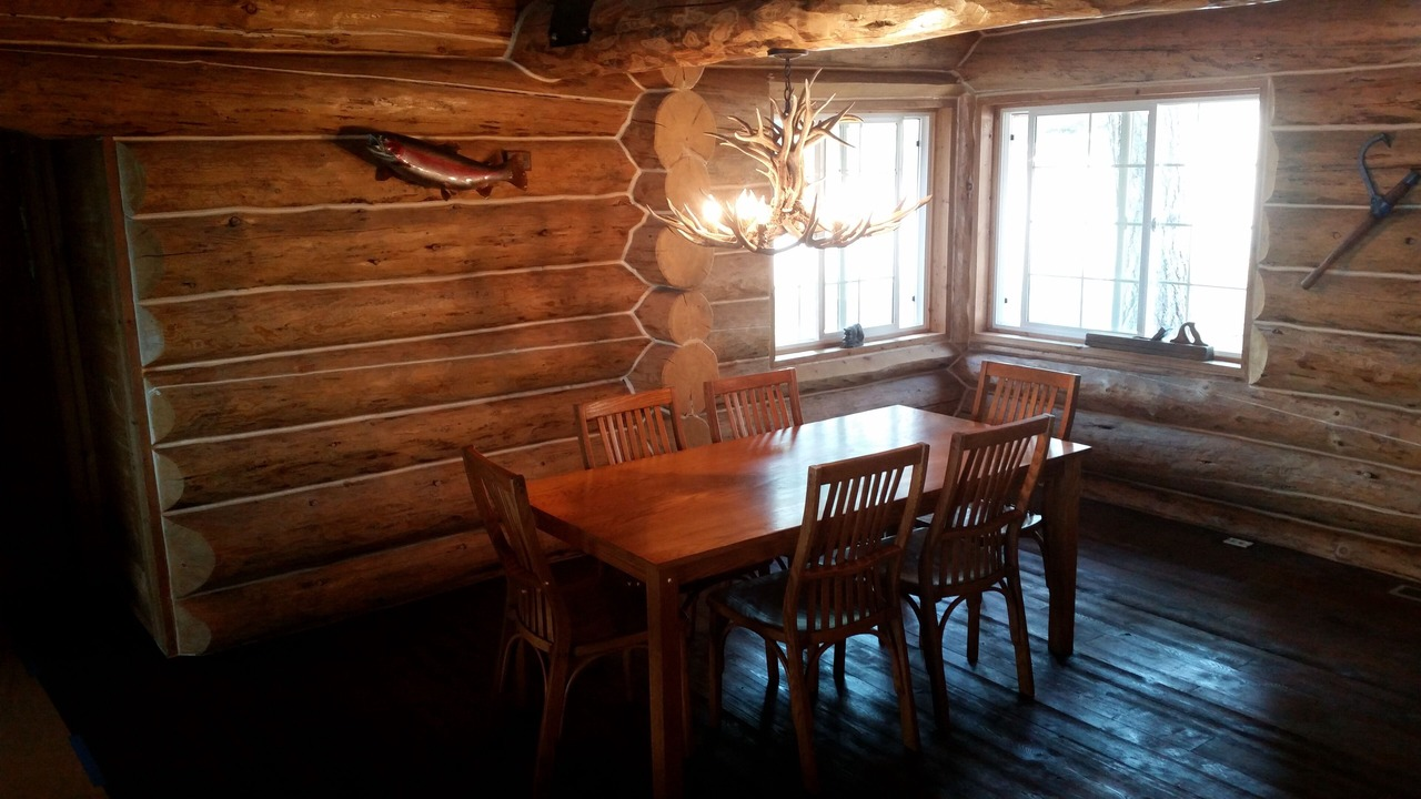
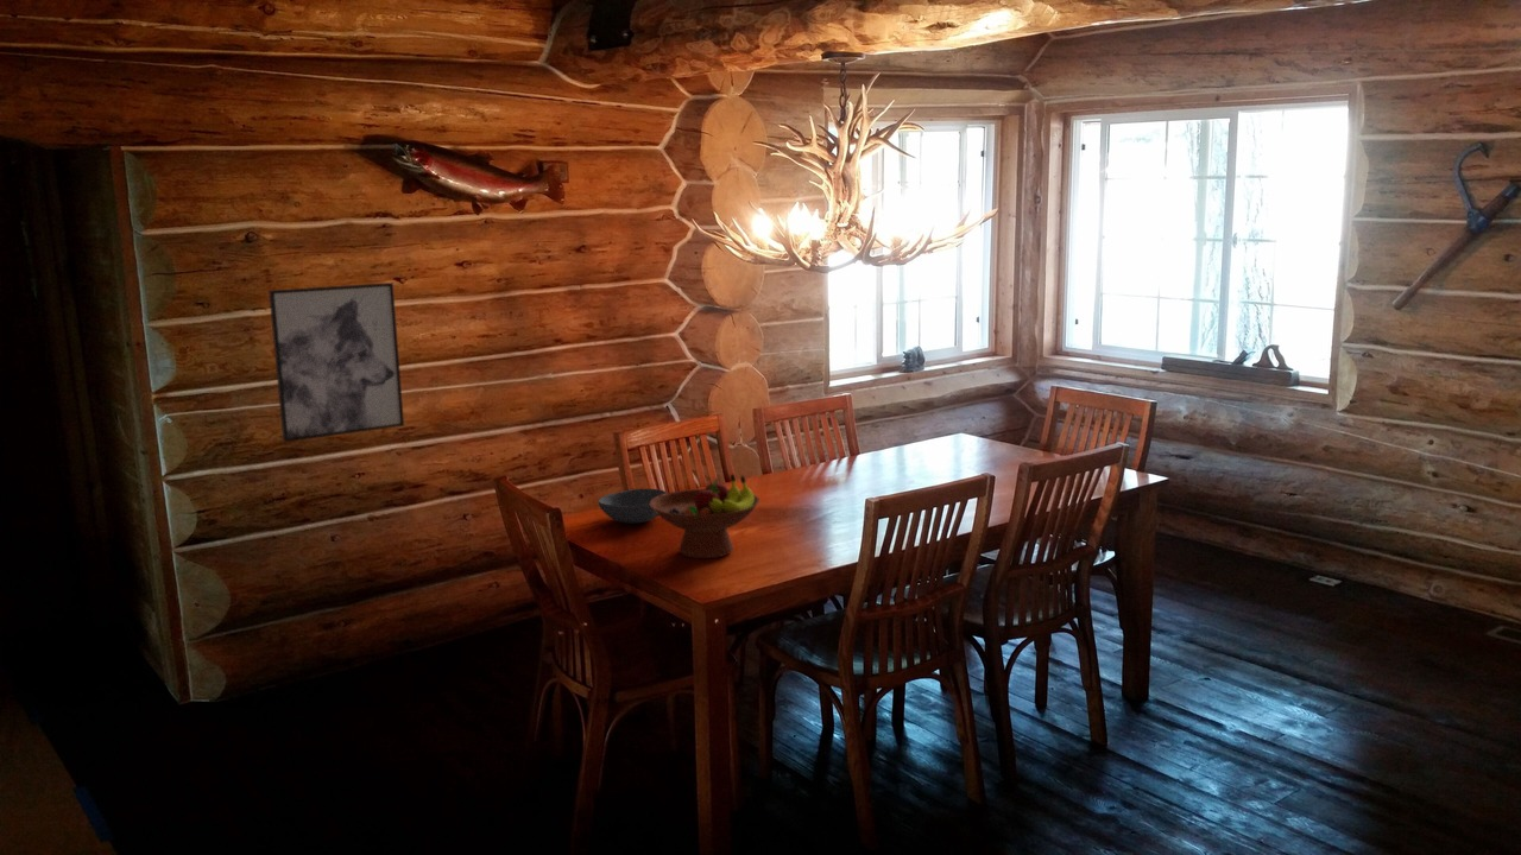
+ bowl (635, 508)
+ wall art (339, 360)
+ fruit bowl (705, 517)
